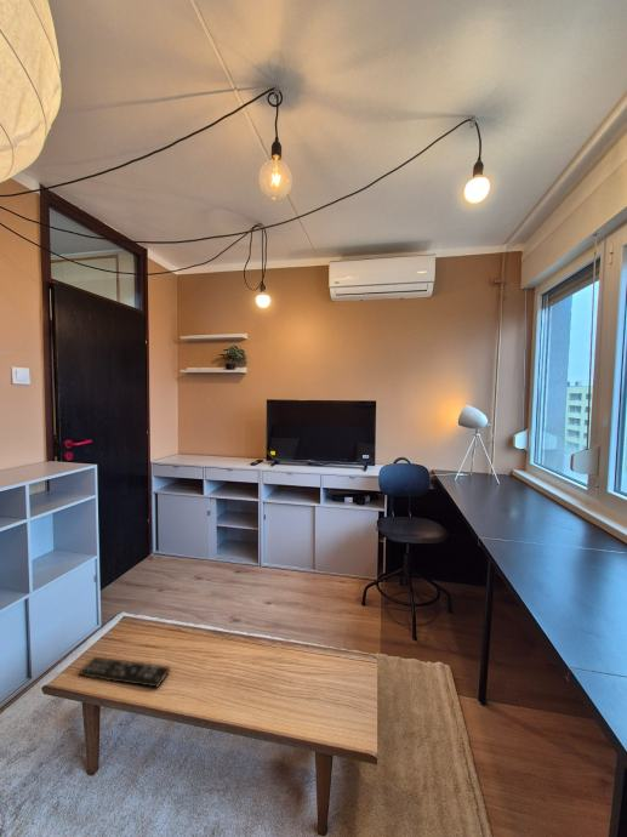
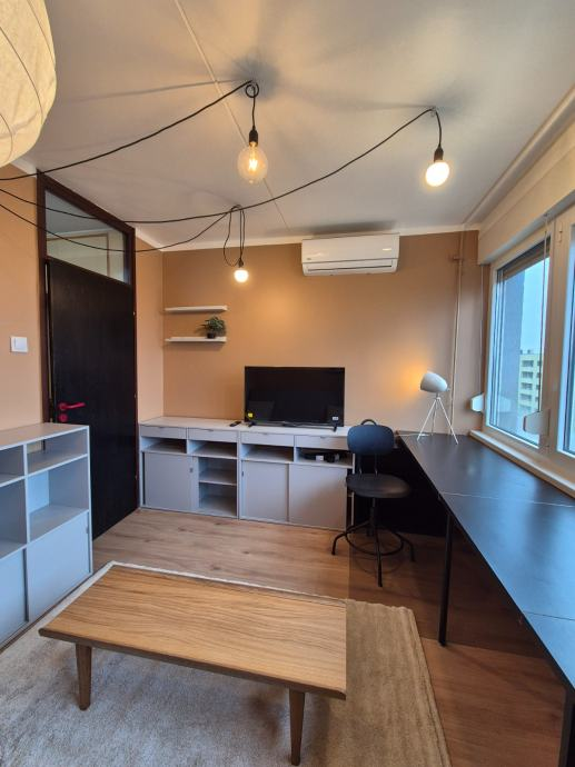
- remote control (125, 671)
